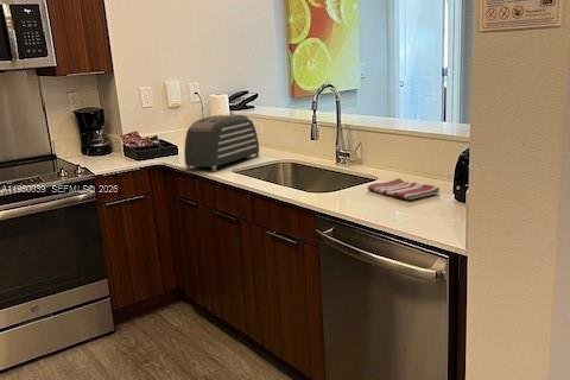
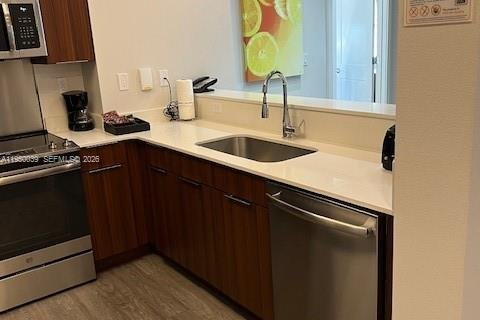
- toaster (223, 139)
- dish towel (403, 188)
